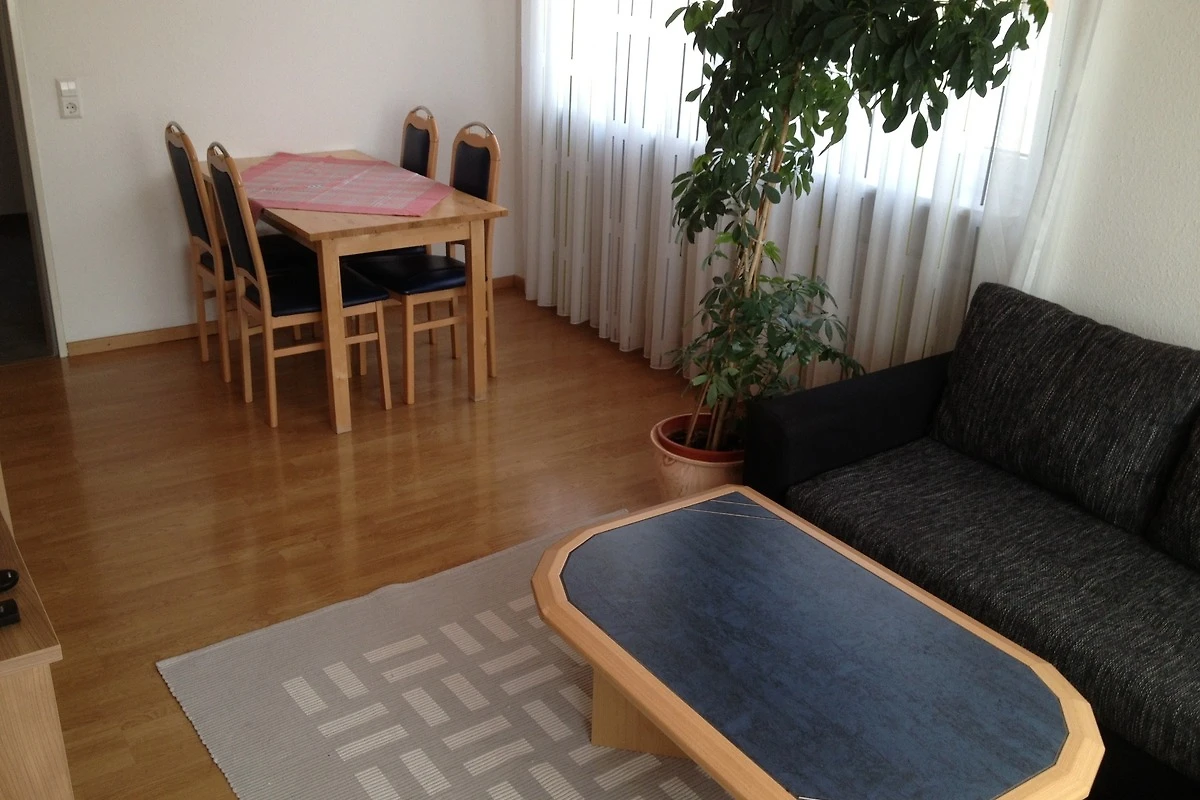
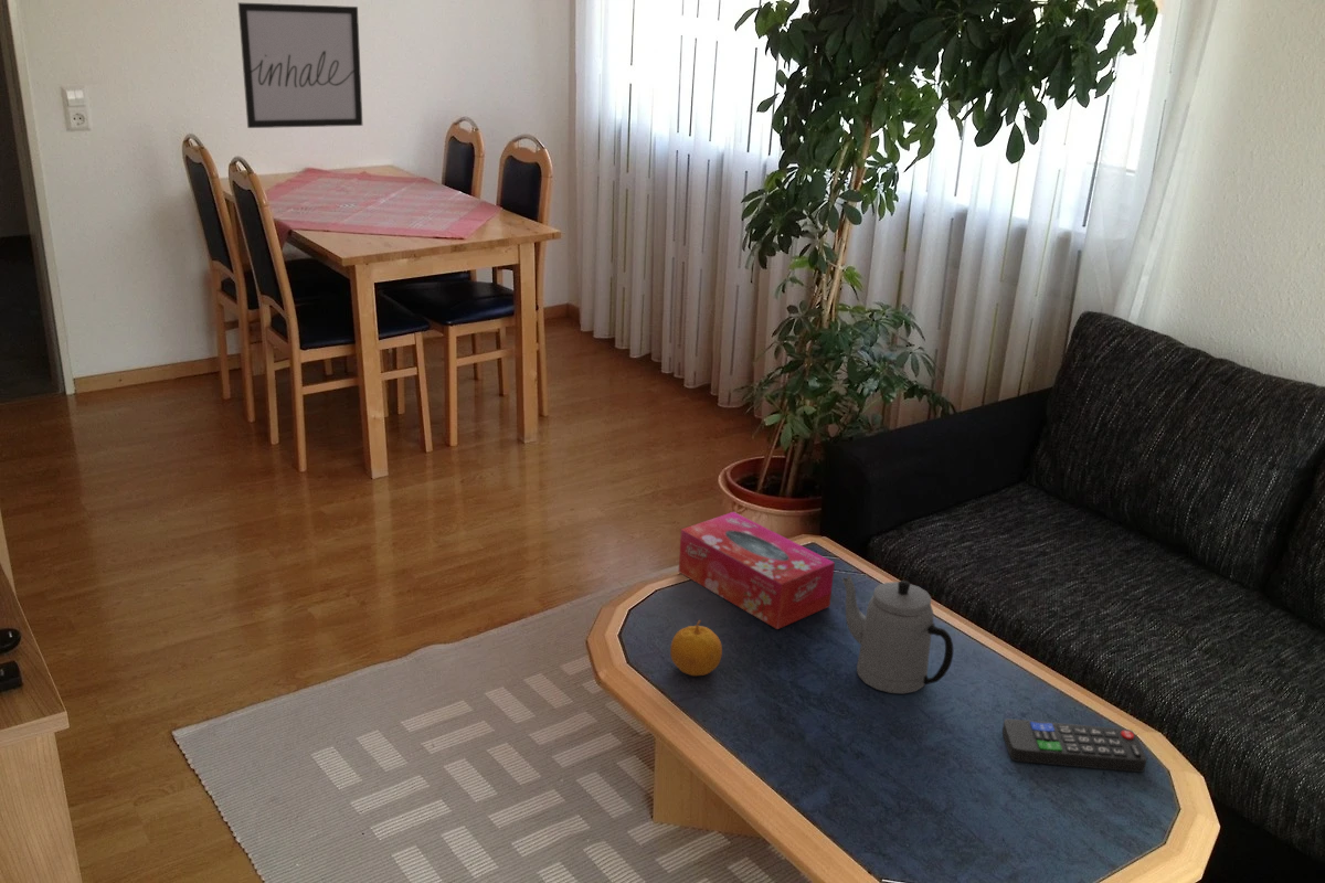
+ remote control (1072, 744)
+ wall art (303, 66)
+ teapot (893, 626)
+ fruit (696, 645)
+ tissue box (754, 567)
